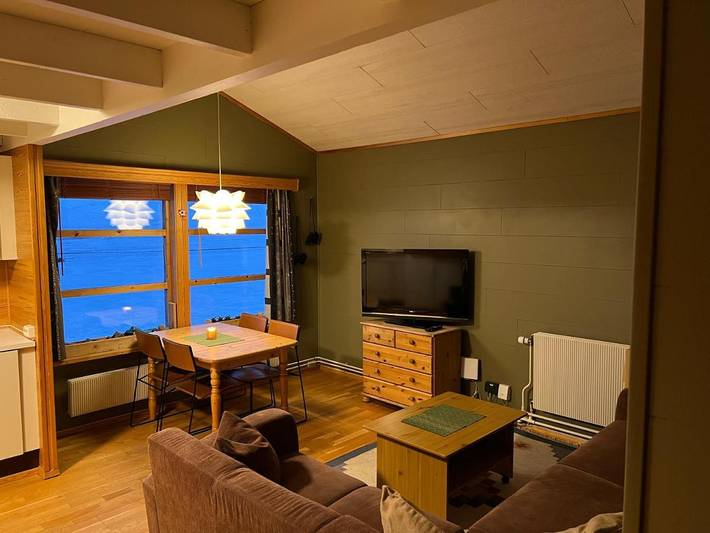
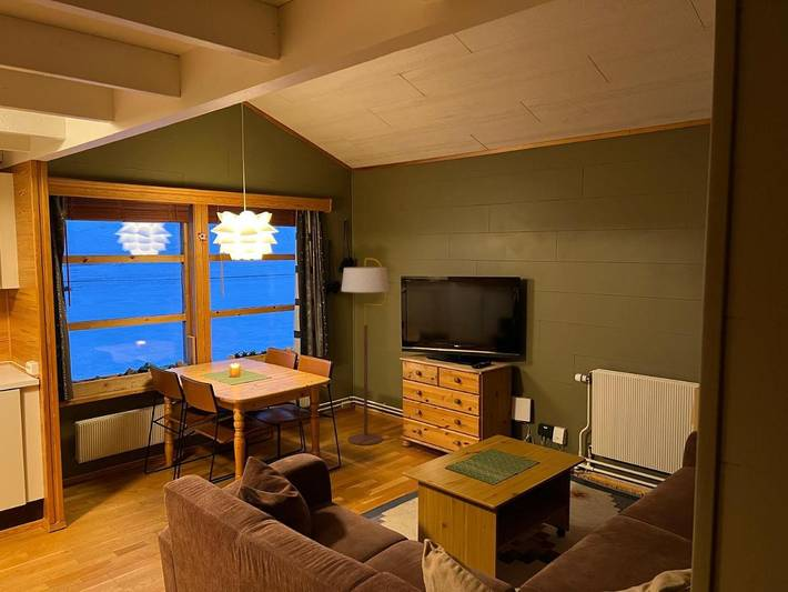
+ floor lamp (366, 350)
